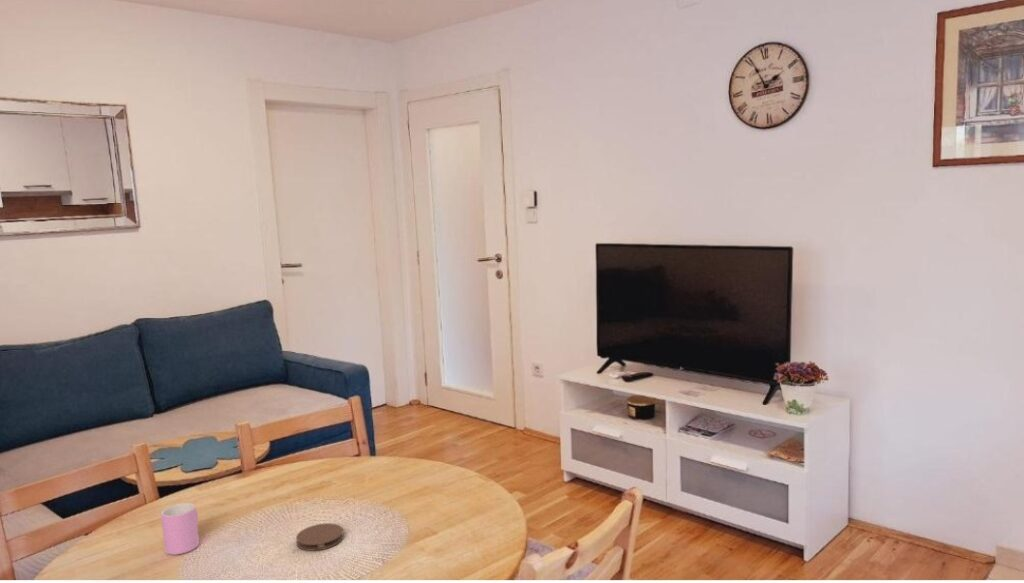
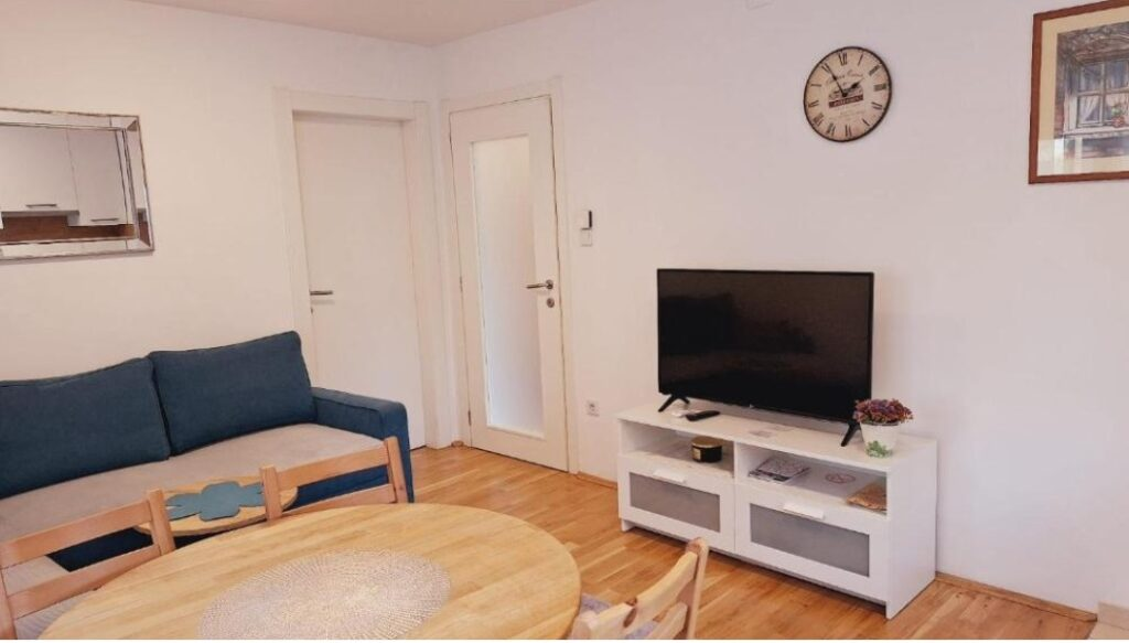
- cup (184, 525)
- coaster (320, 536)
